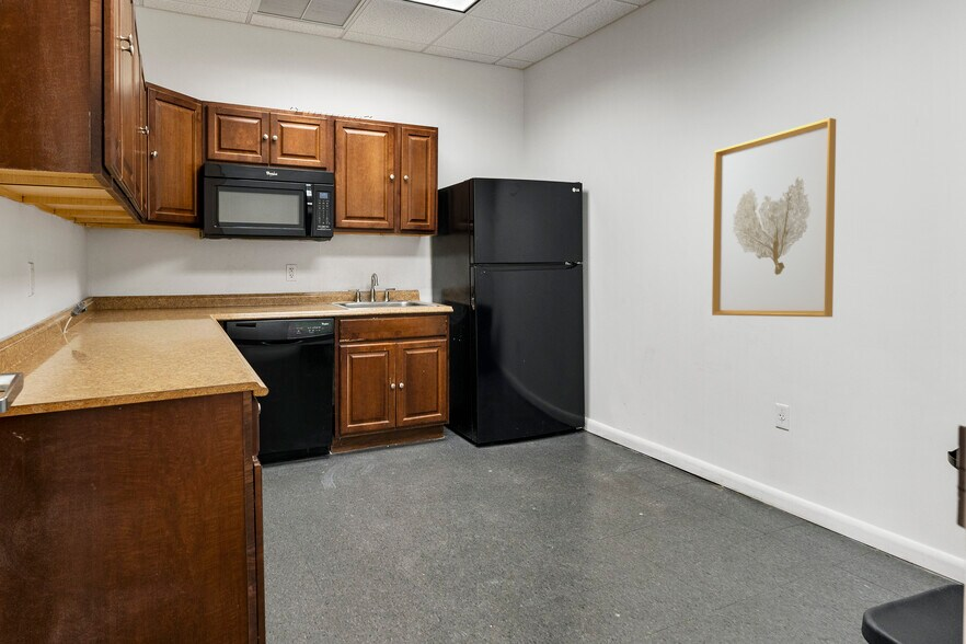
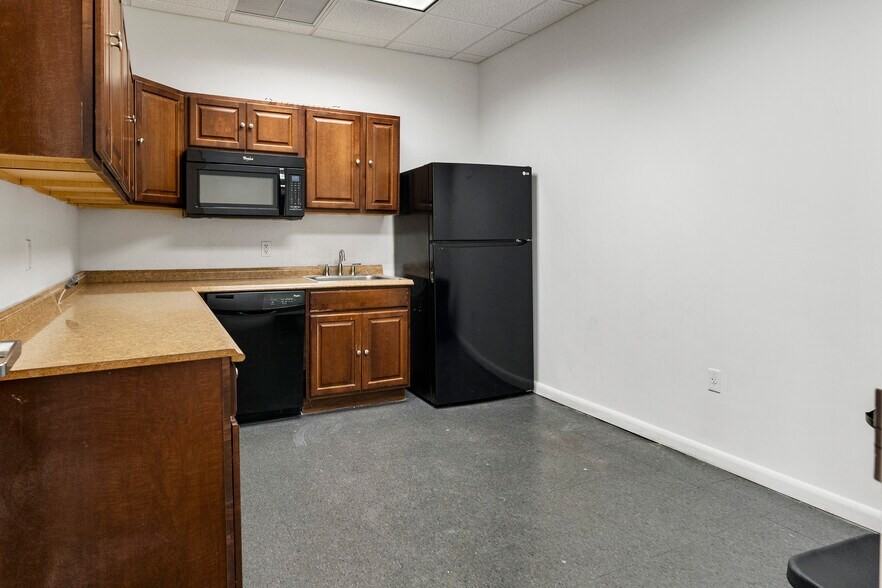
- wall art (768, 226)
